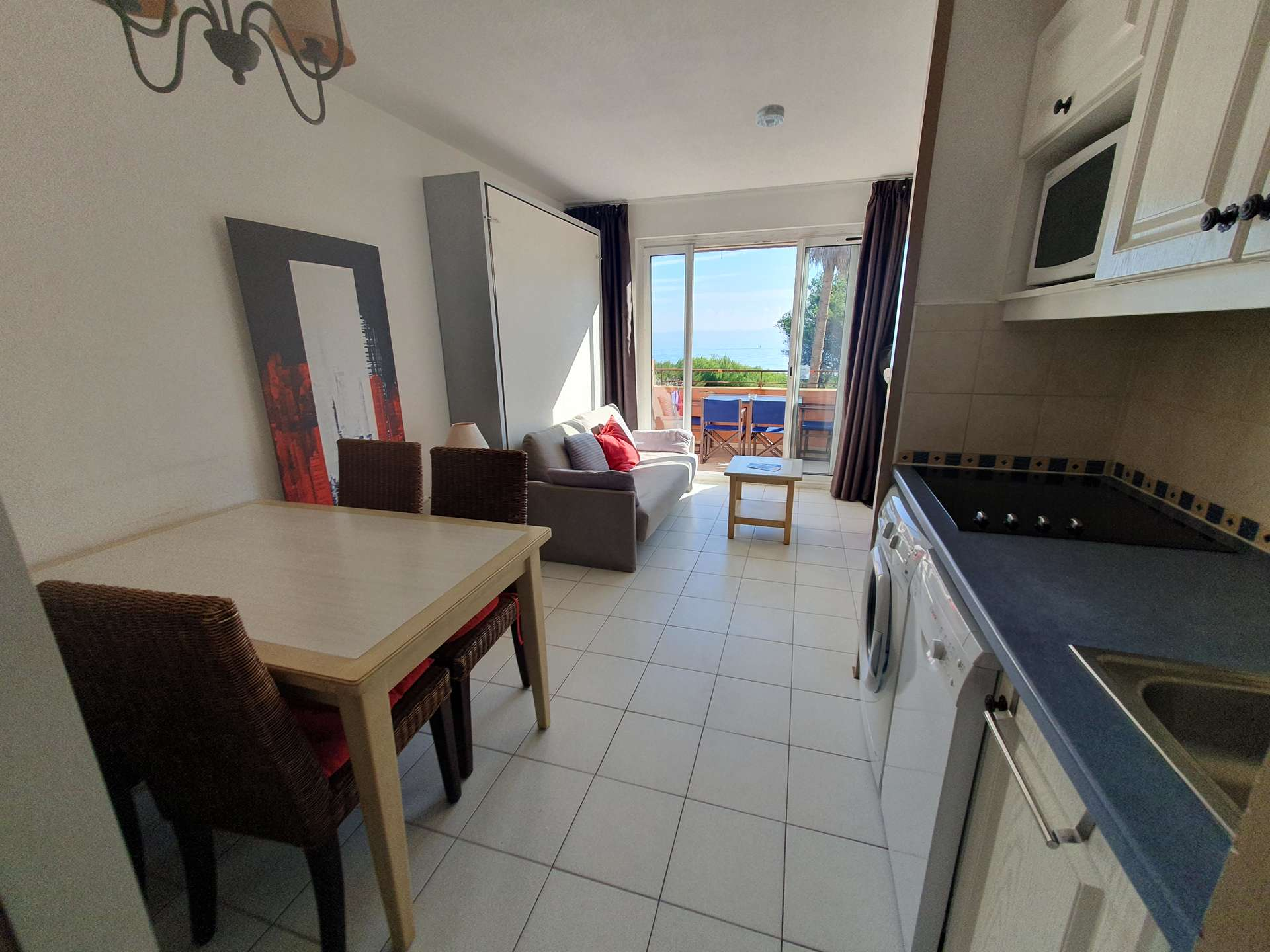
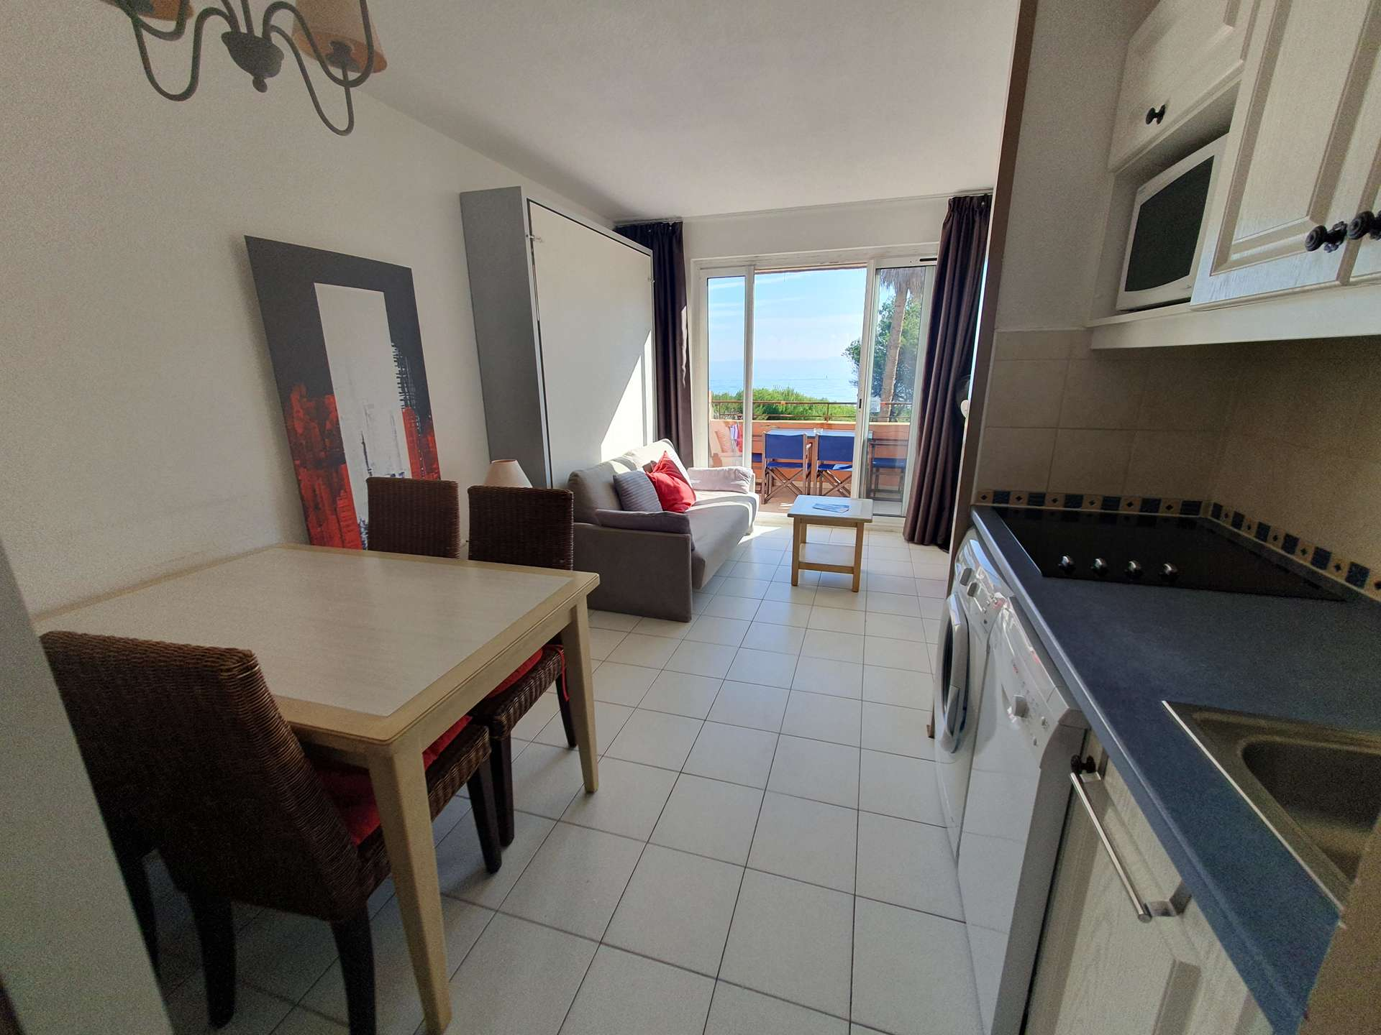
- smoke detector (770, 115)
